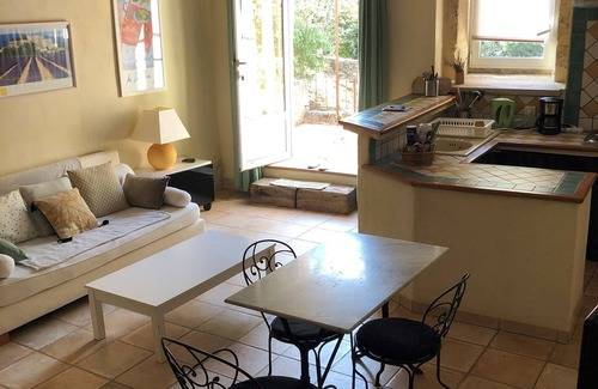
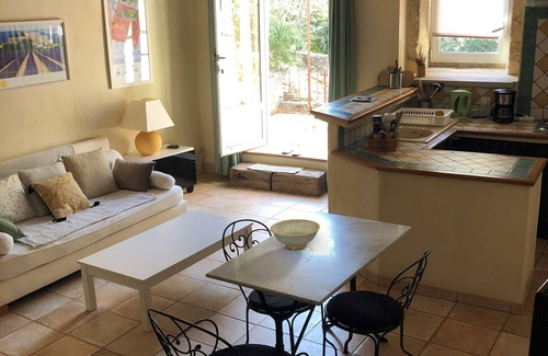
+ dish (295, 236)
